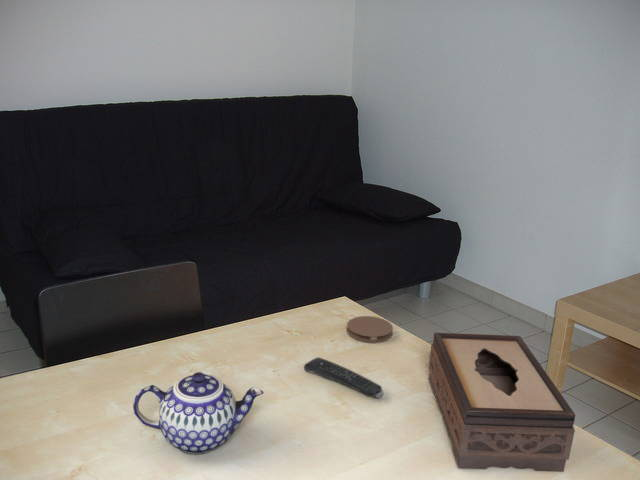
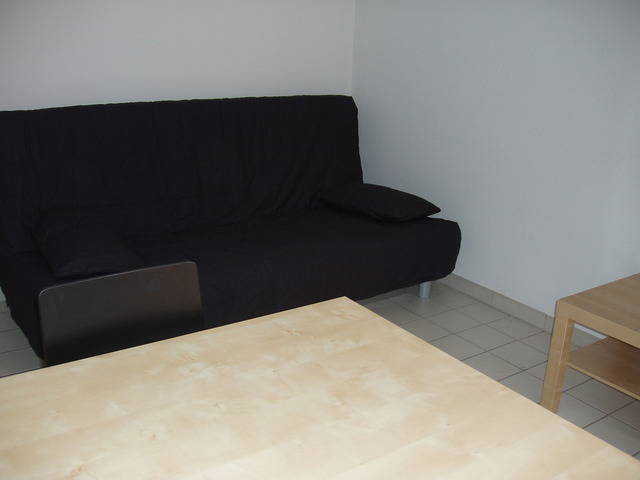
- teapot (198, 407)
- tissue box (492, 395)
- coaster (369, 328)
- remote control (344, 377)
